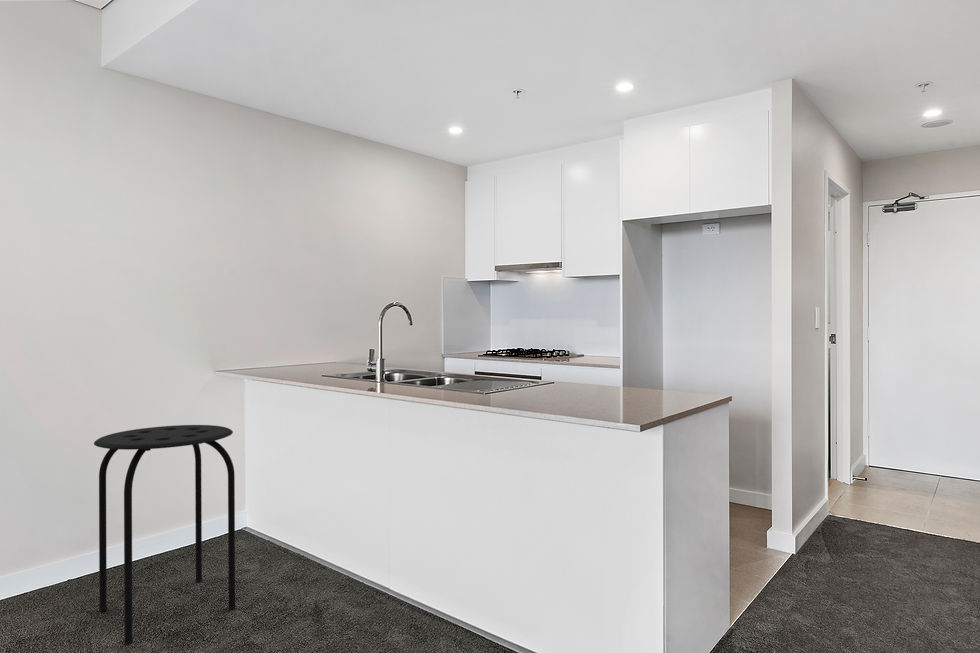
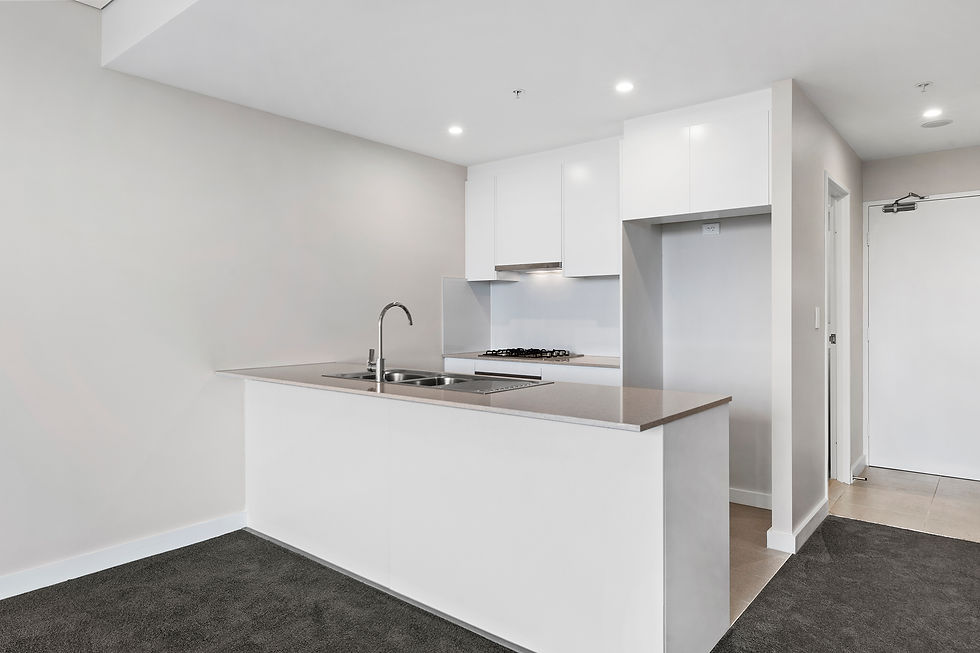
- stool (195, 517)
